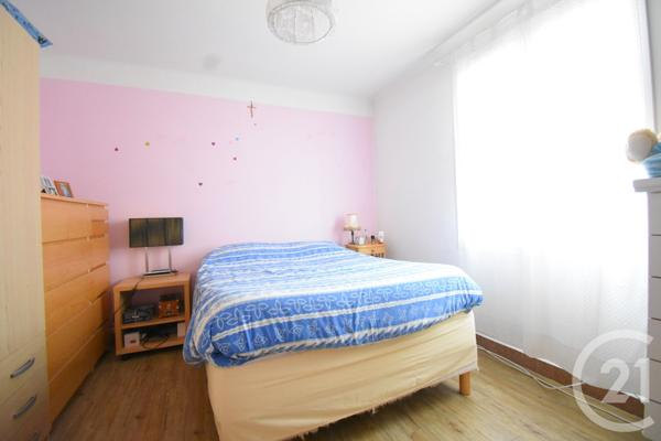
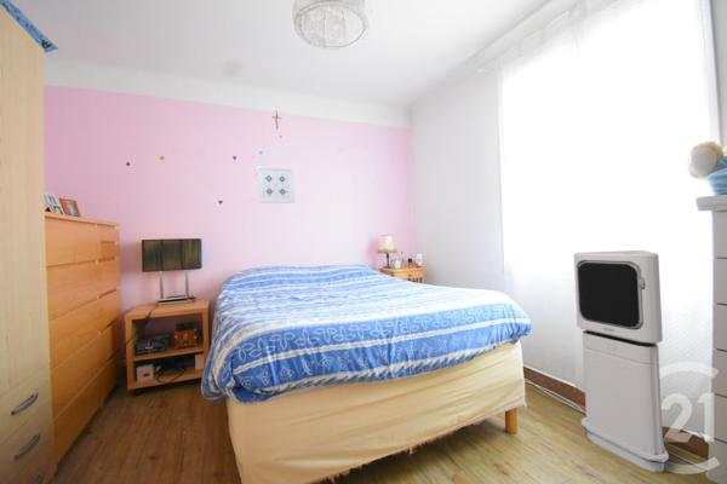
+ air purifier (628, 347)
+ wall art (275, 184)
